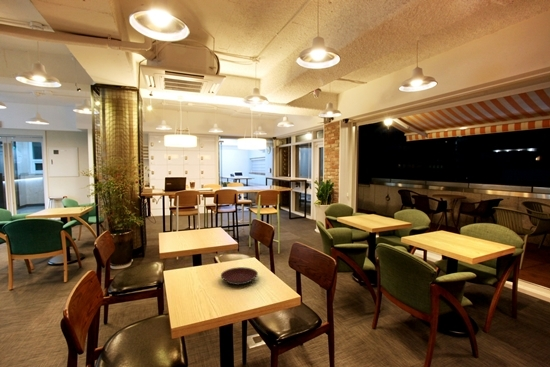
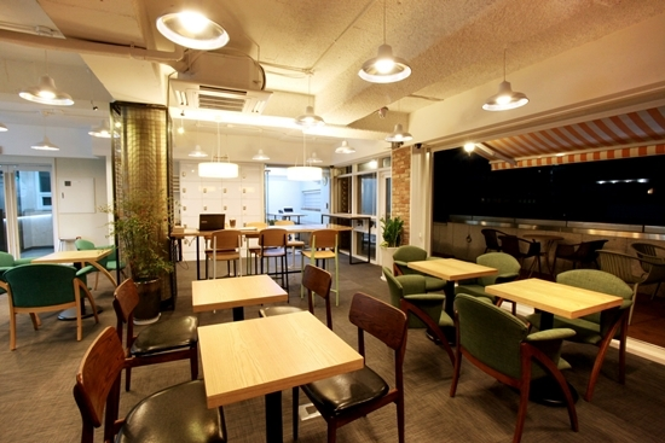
- plate (239, 276)
